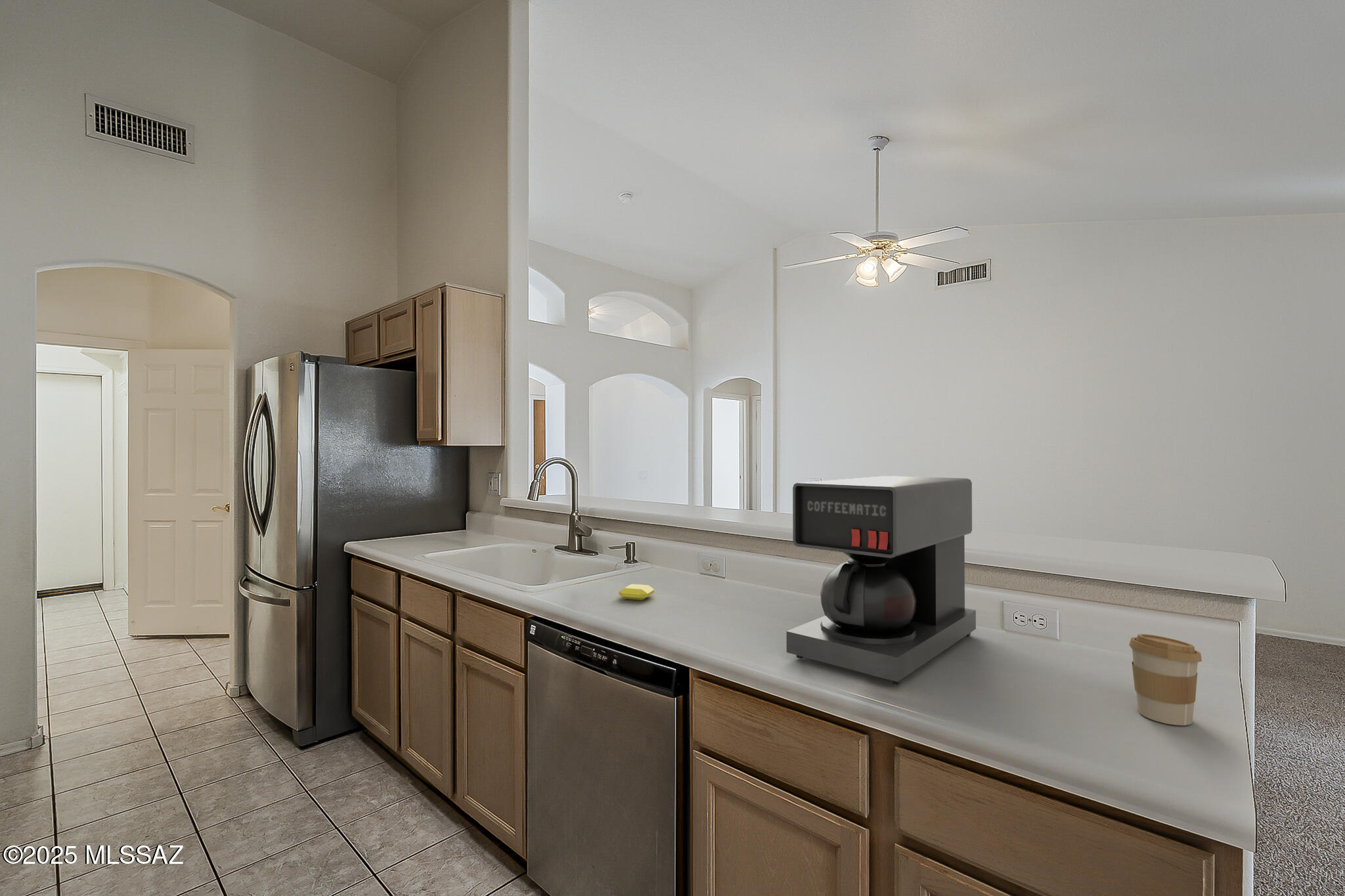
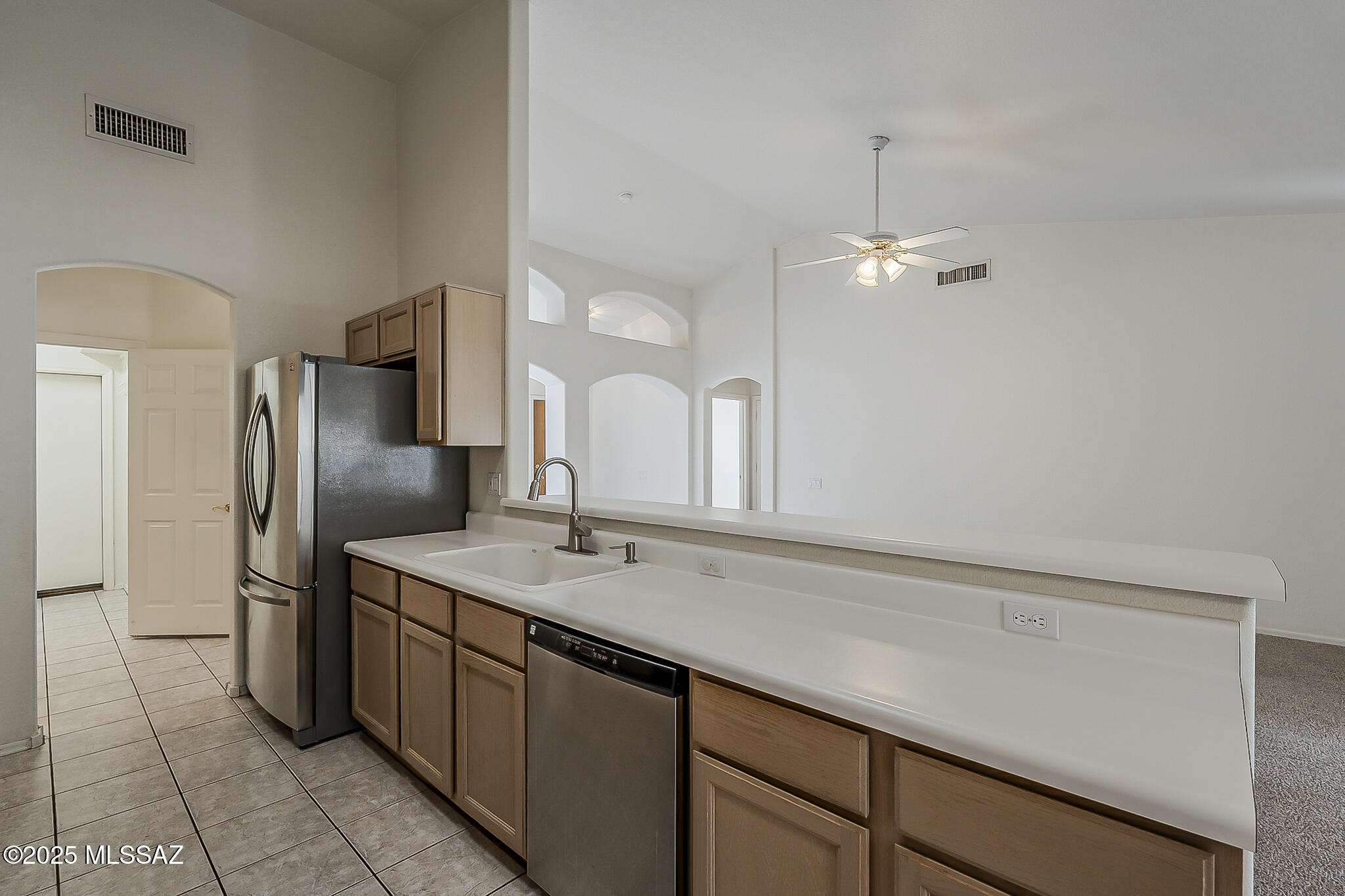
- coffee maker (887, 563)
- soap bar (636, 591)
- coffee cup (1164, 676)
